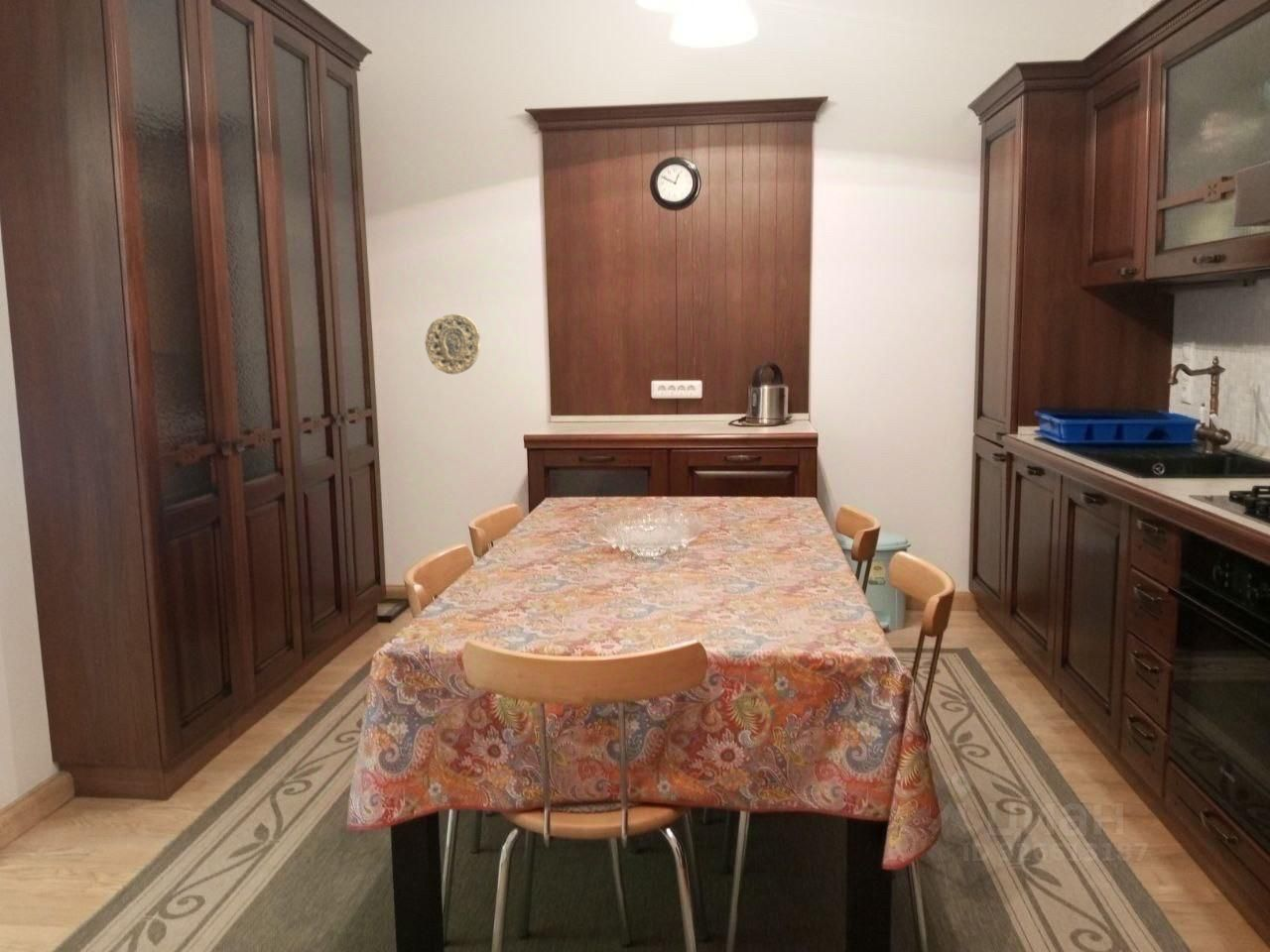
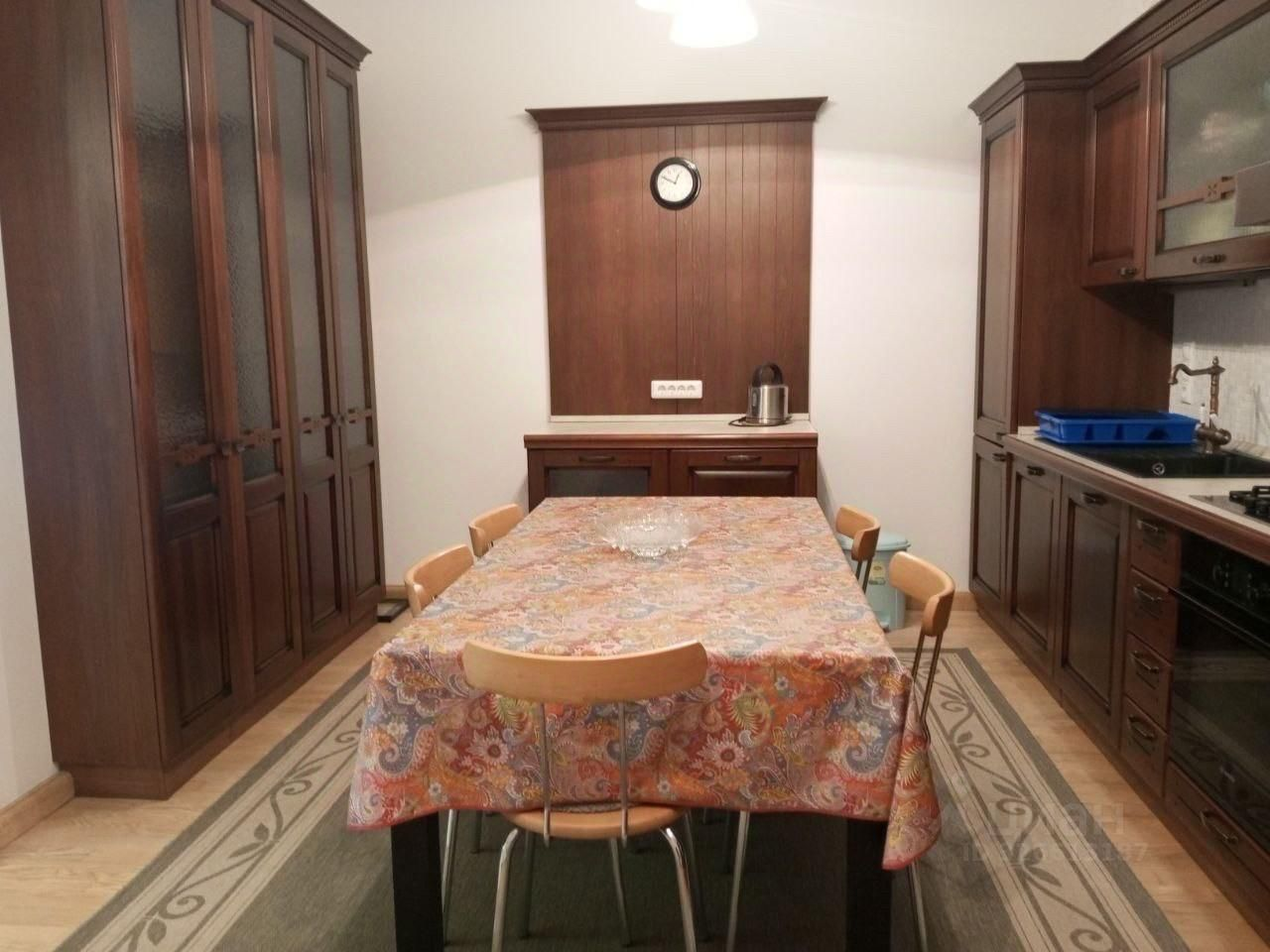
- decorative plate (452, 344)
